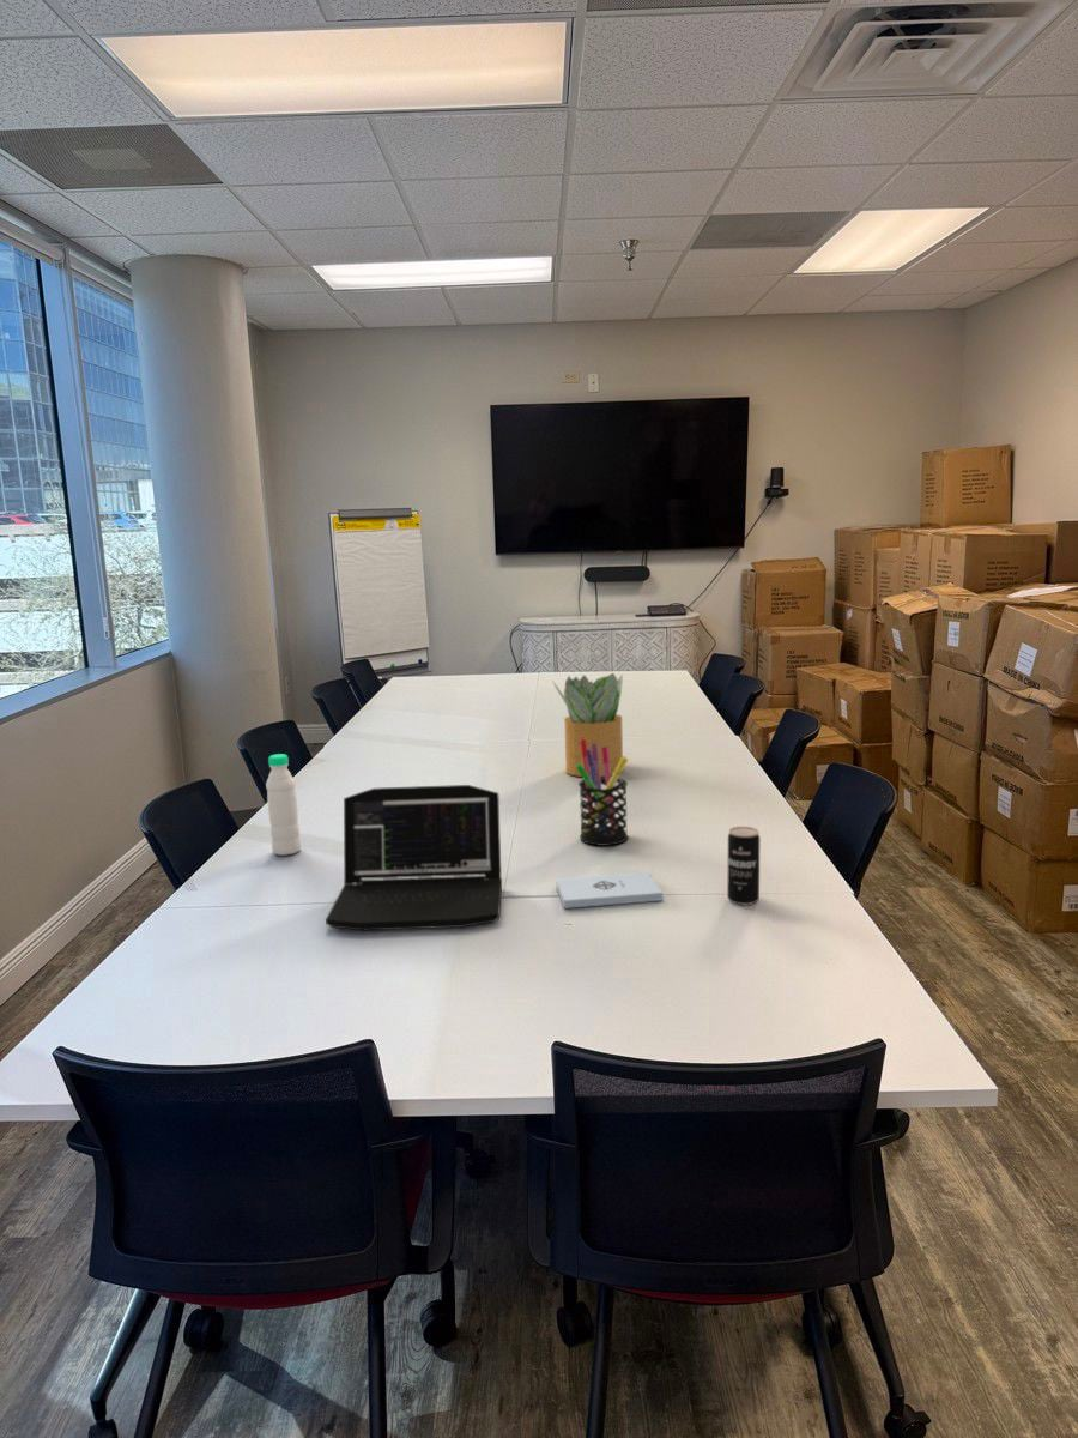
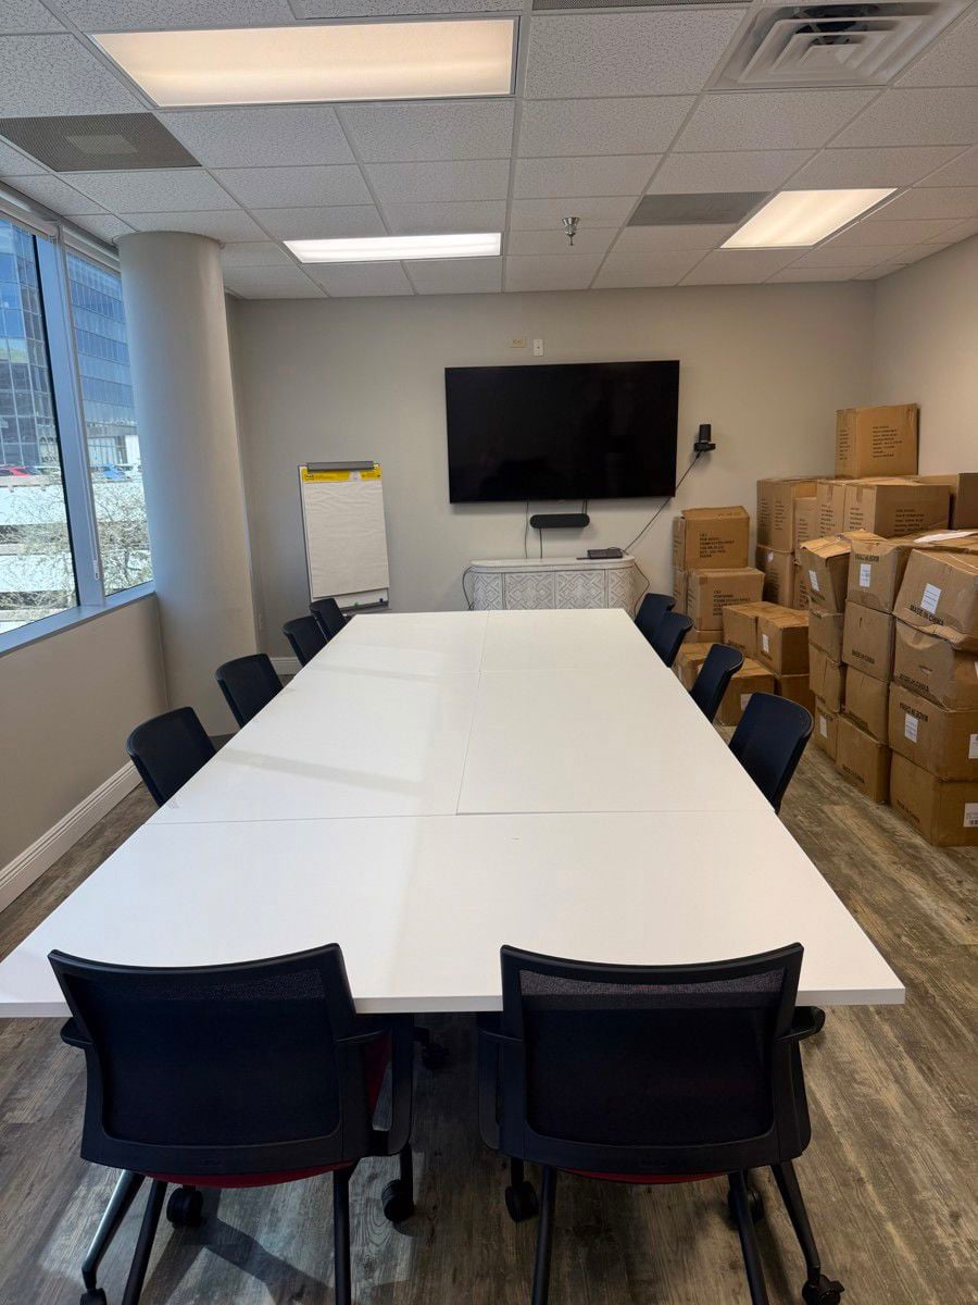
- beverage can (743, 865)
- water bottle (281, 803)
- pen holder (596, 791)
- laptop (416, 853)
- notepad (607, 888)
- potted plant (588, 724)
